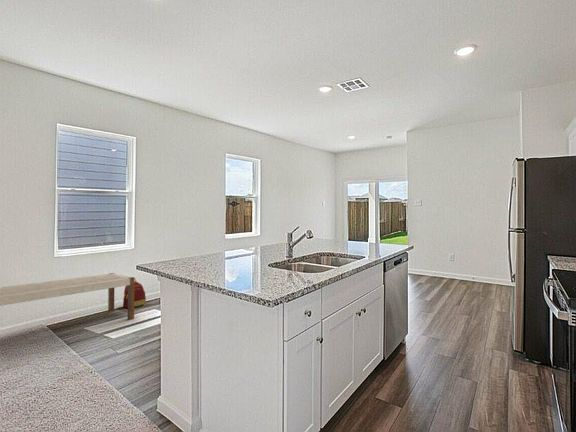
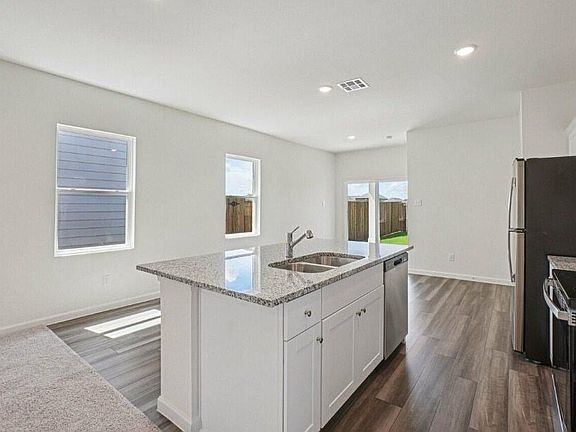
- bench (62, 295)
- backpack (134, 291)
